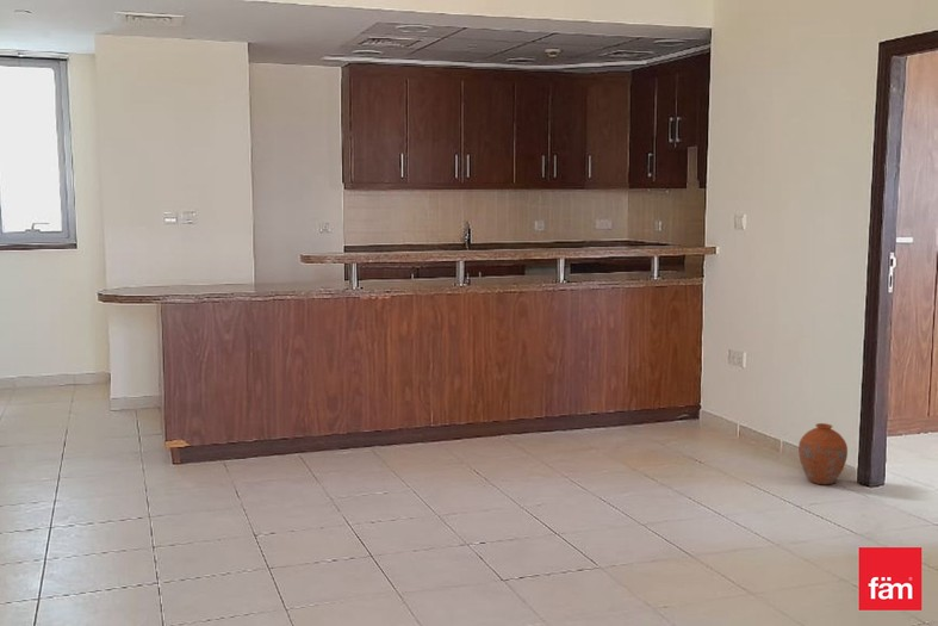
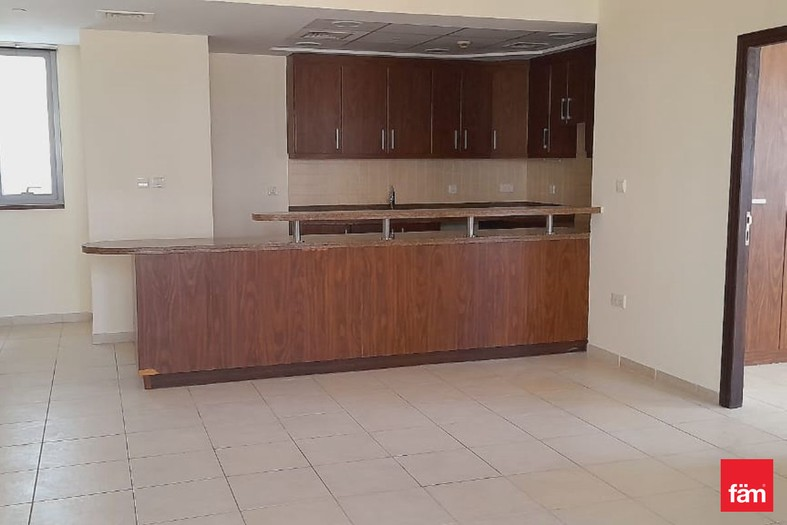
- vase (822, 453)
